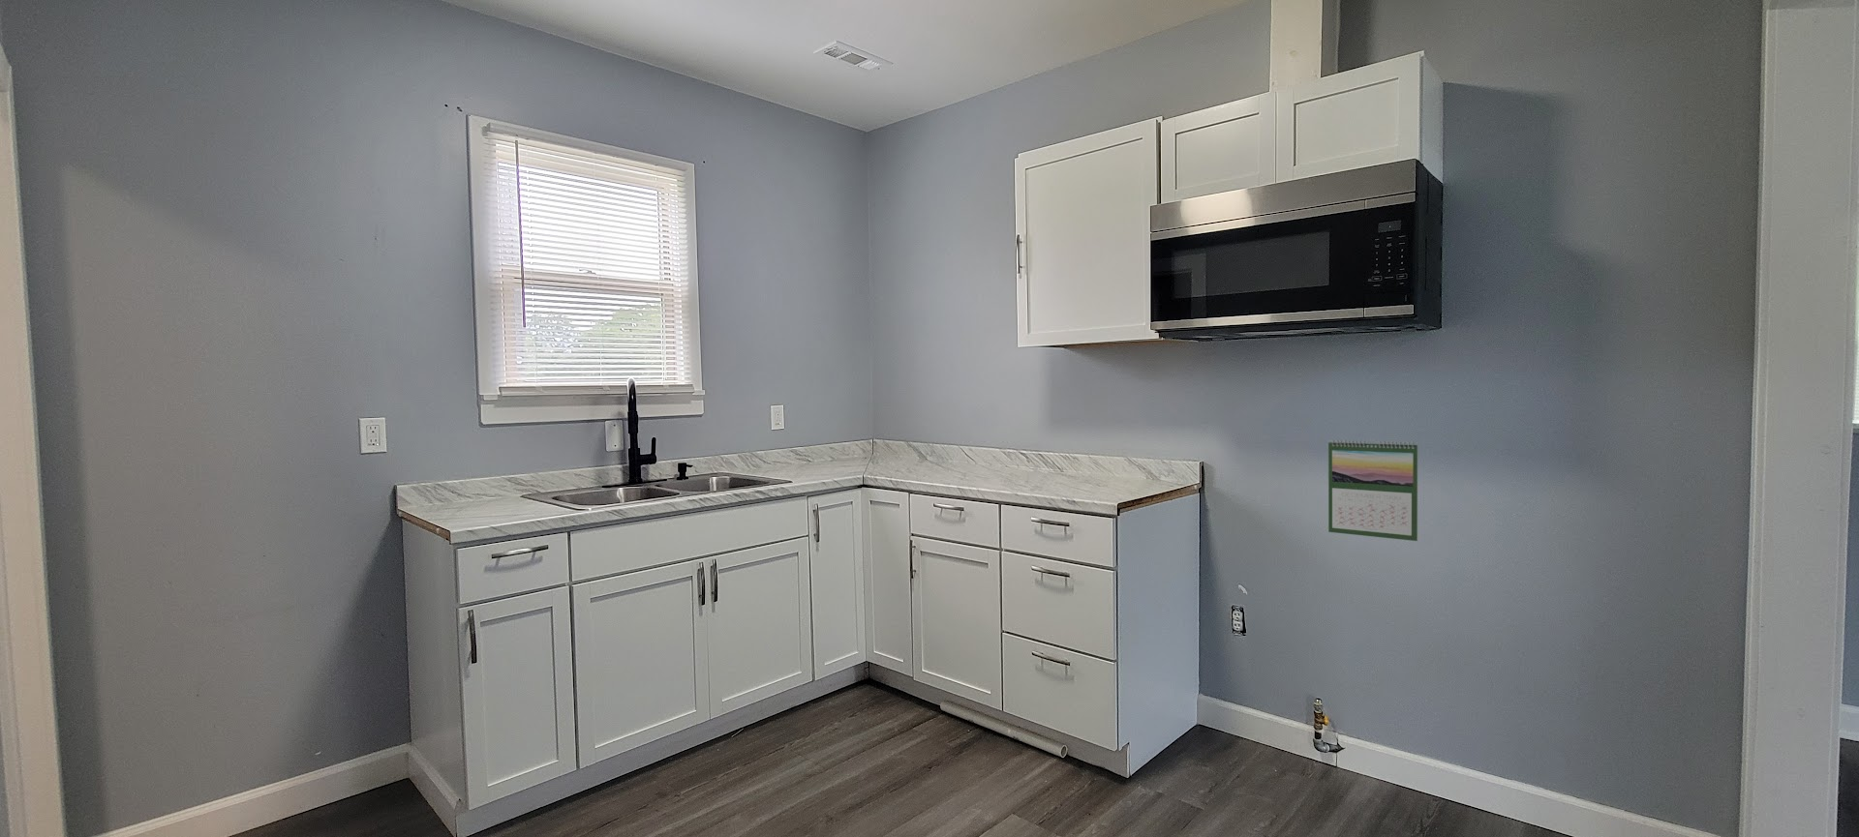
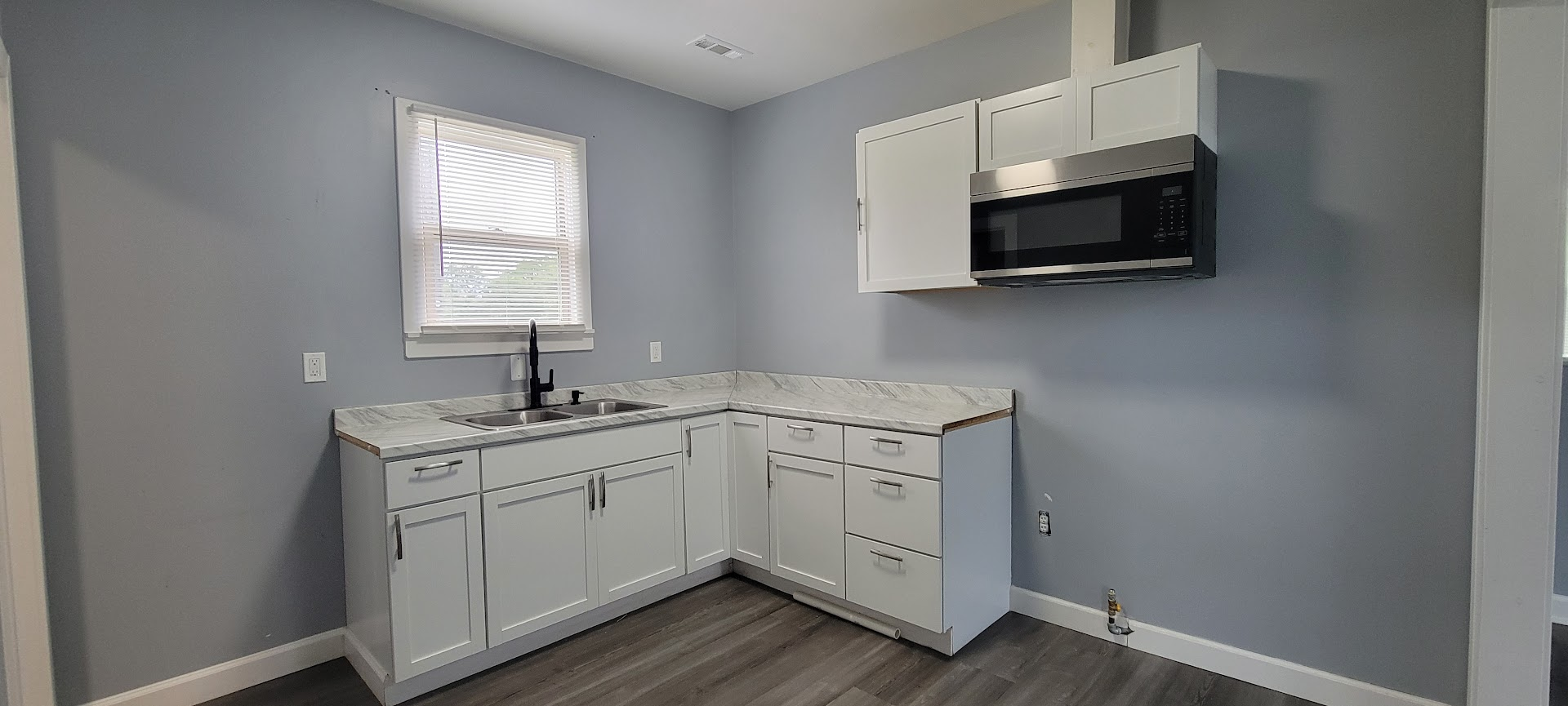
- calendar (1371, 487)
